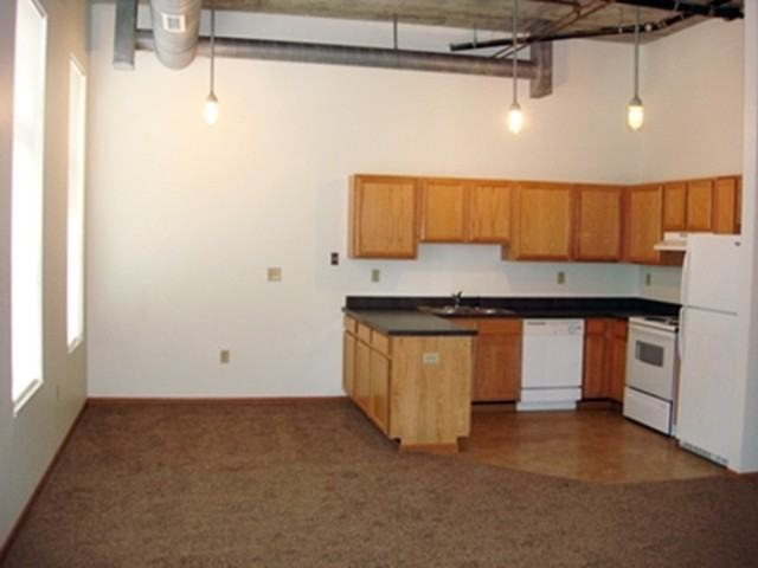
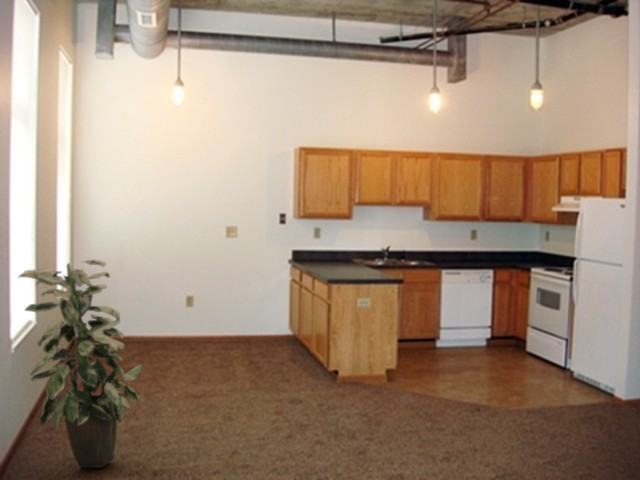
+ indoor plant (83, 363)
